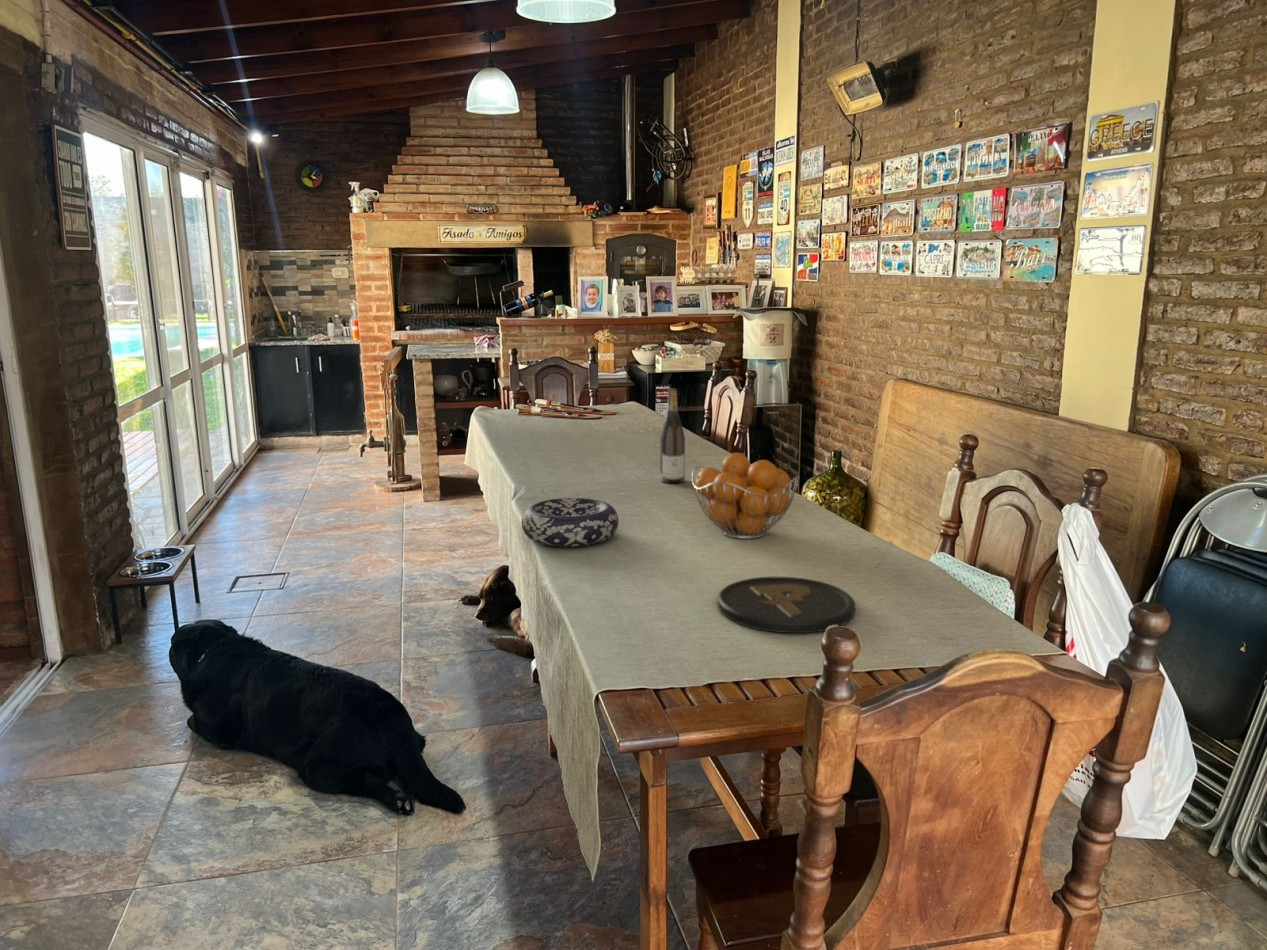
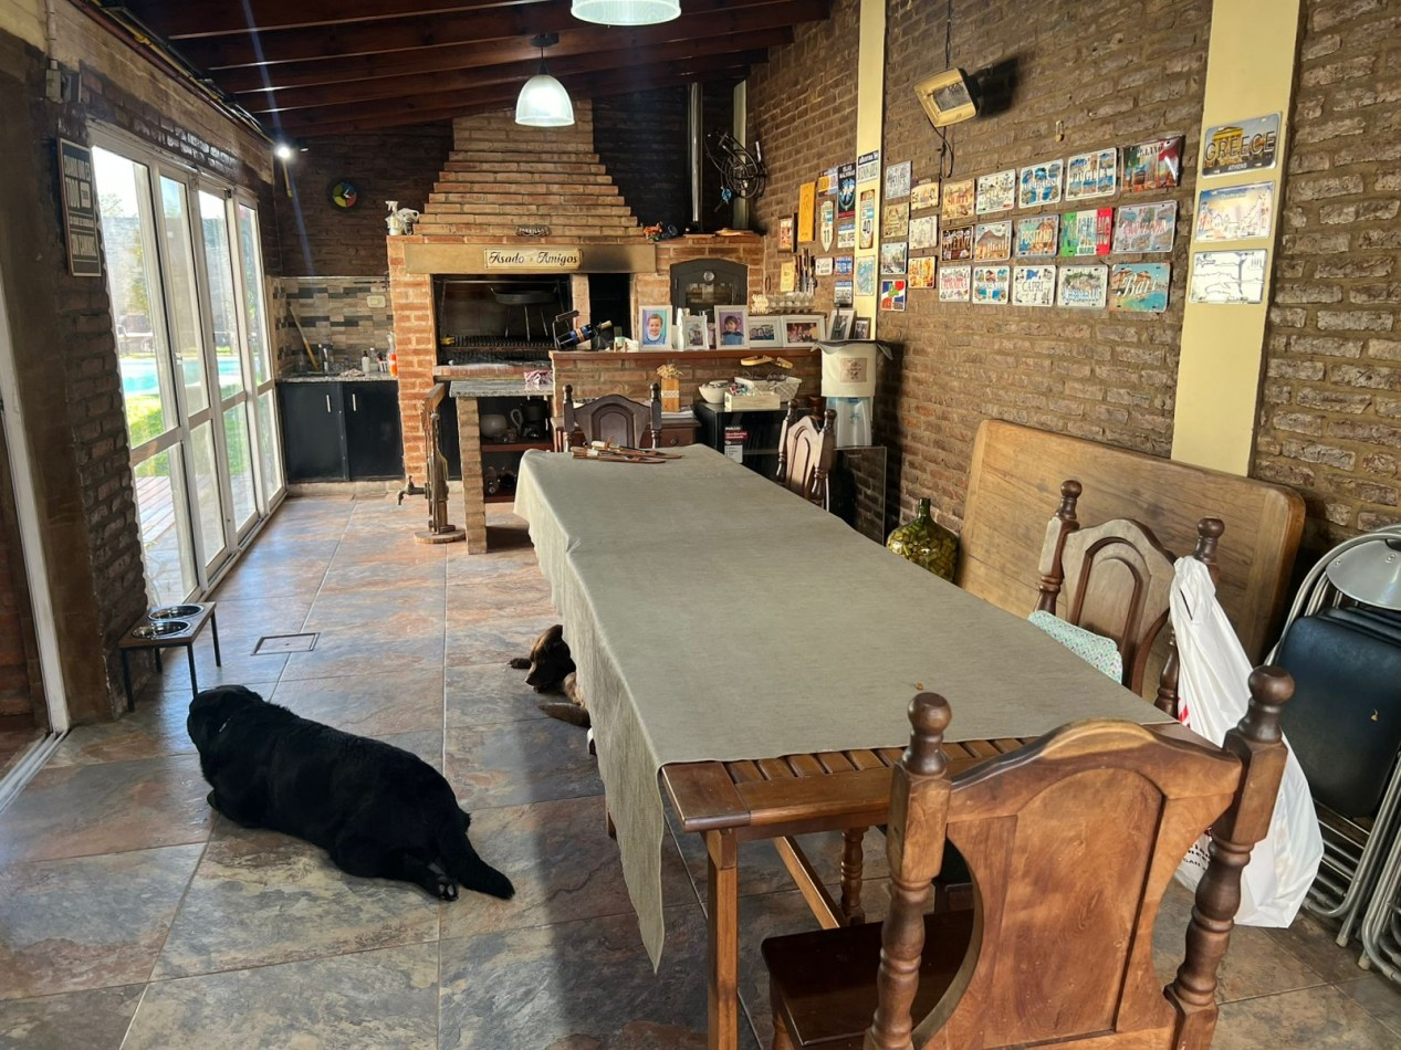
- wine bottle (672, 435)
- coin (785, 602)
- fruit basket (744, 495)
- decorative bowl (570, 522)
